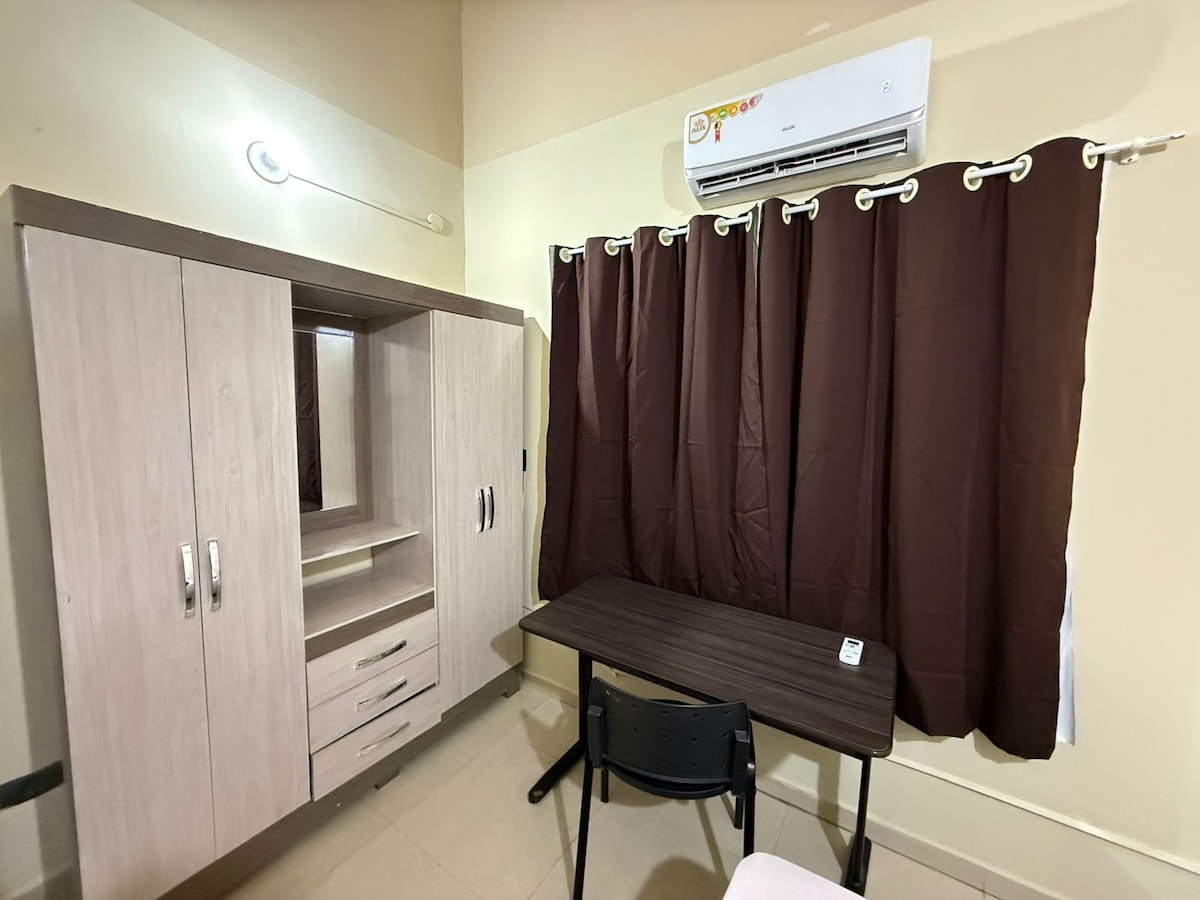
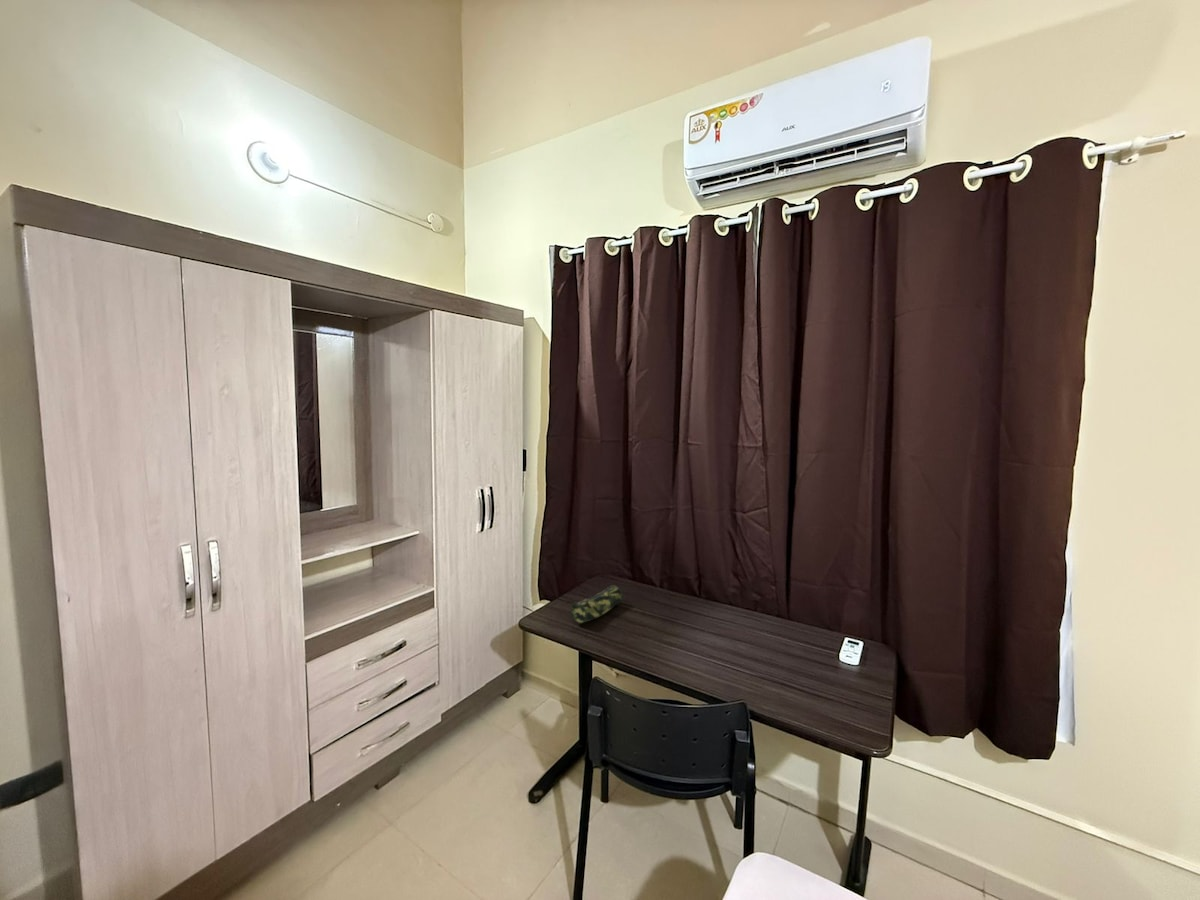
+ pencil case (596, 604)
